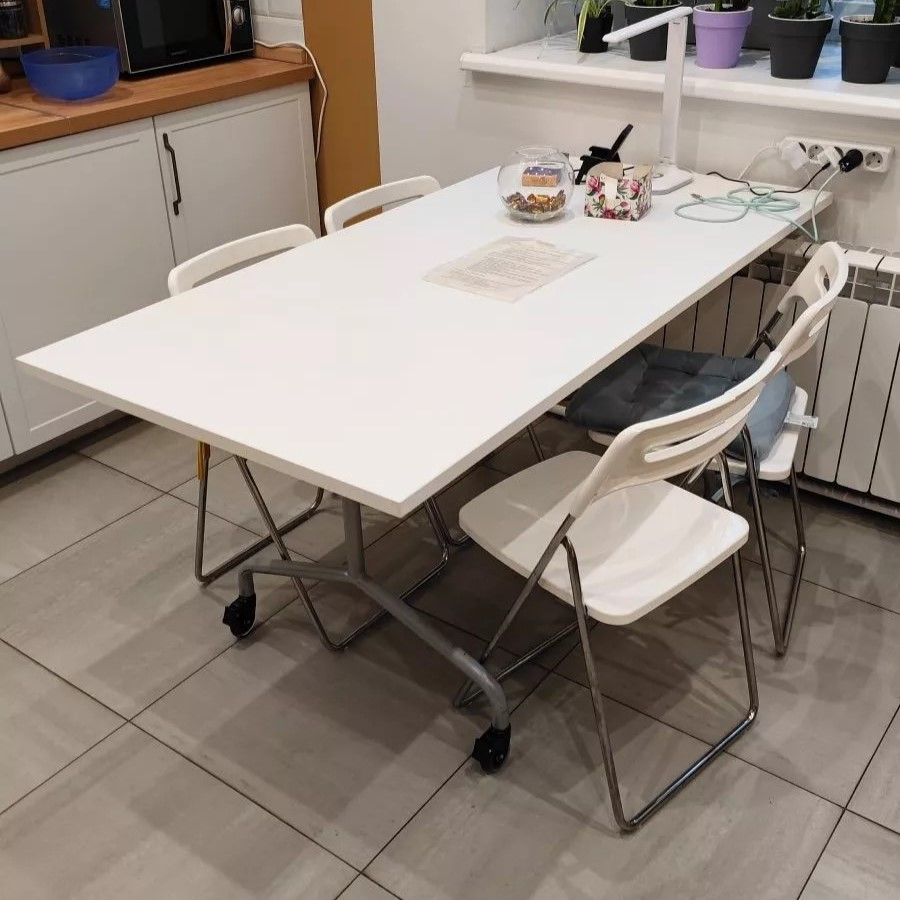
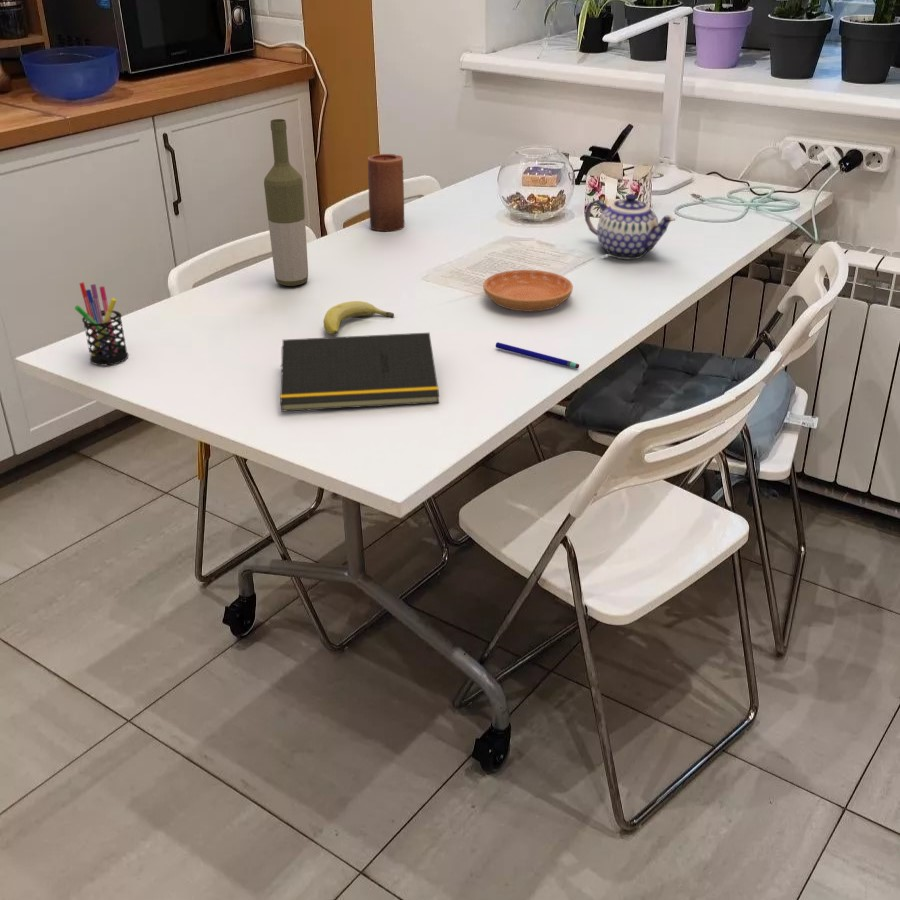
+ teapot (628, 224)
+ bottle (285, 204)
+ notepad (358, 370)
+ pen (536, 355)
+ candle (386, 192)
+ saucer (527, 291)
+ fruit (352, 314)
+ pen holder (97, 323)
